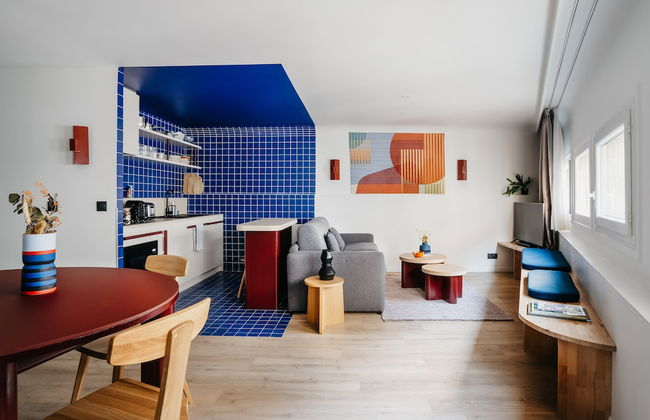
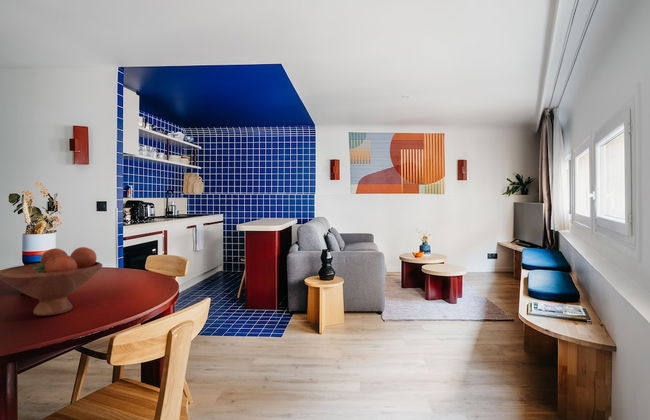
+ fruit bowl (53, 280)
